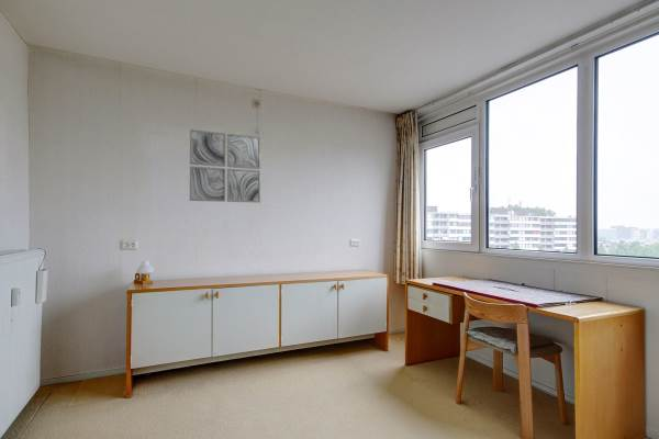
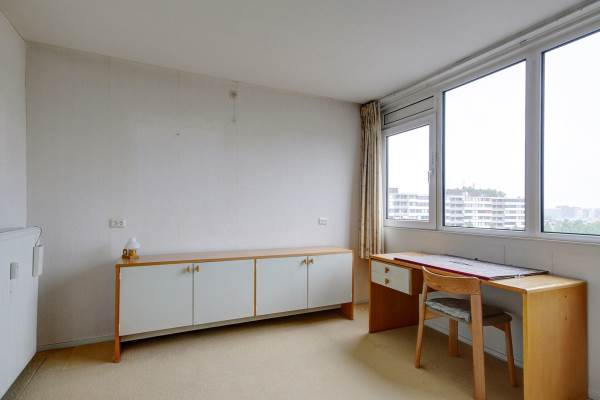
- wall art (224, 168)
